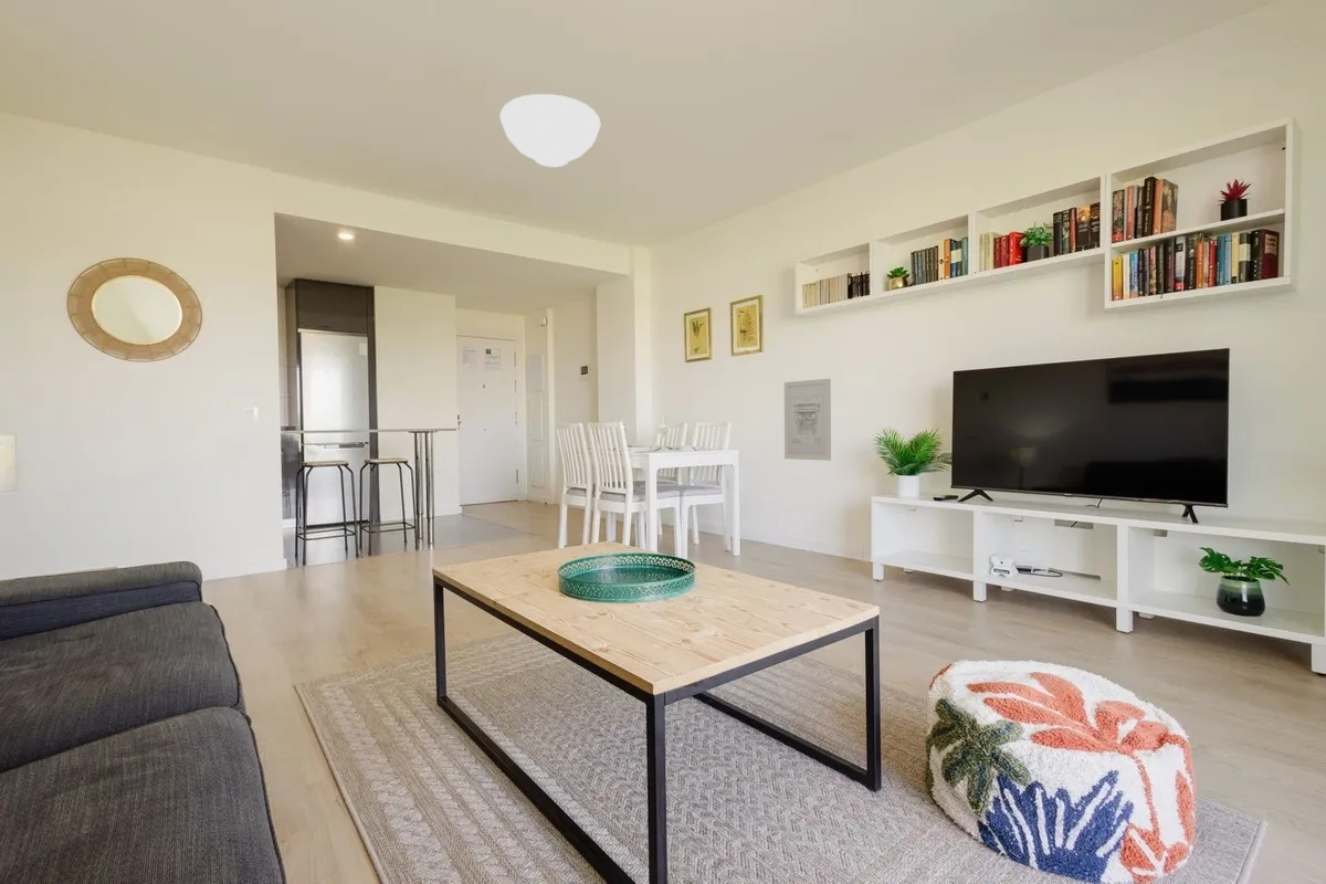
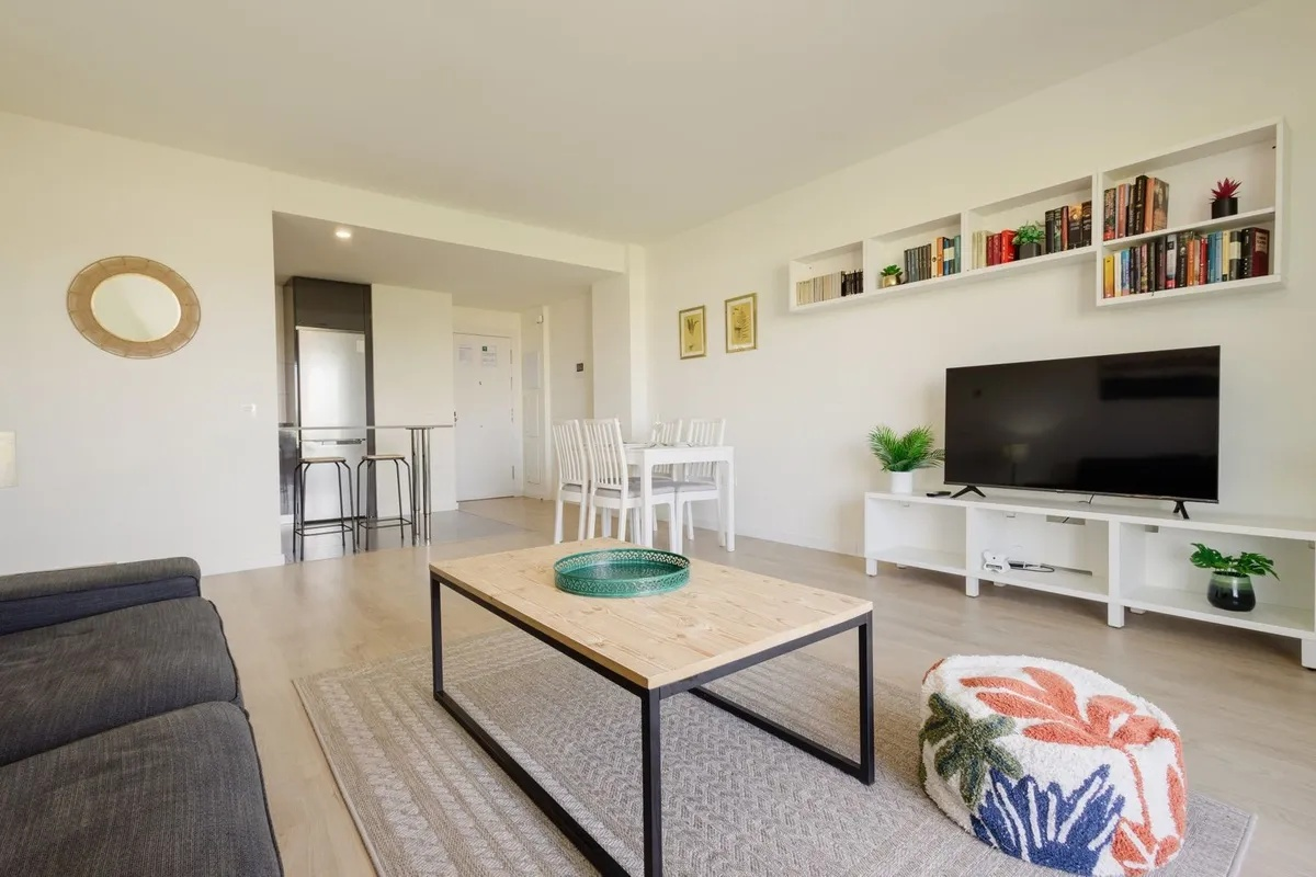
- ceiling light (550, 139)
- wall art (807, 420)
